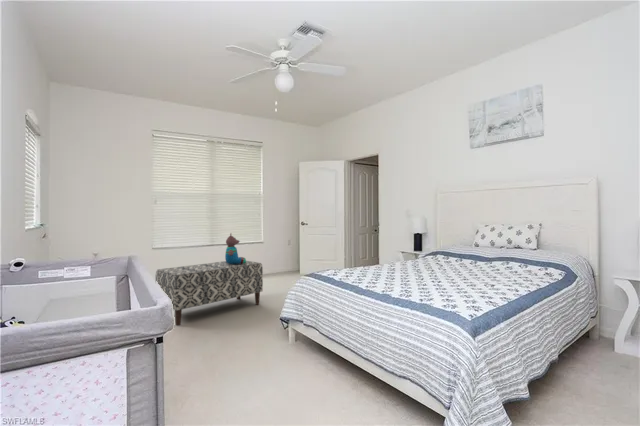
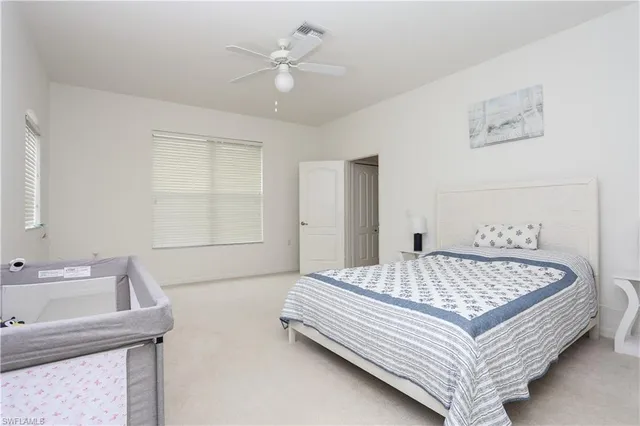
- teddy bear (235, 248)
- bench (212, 288)
